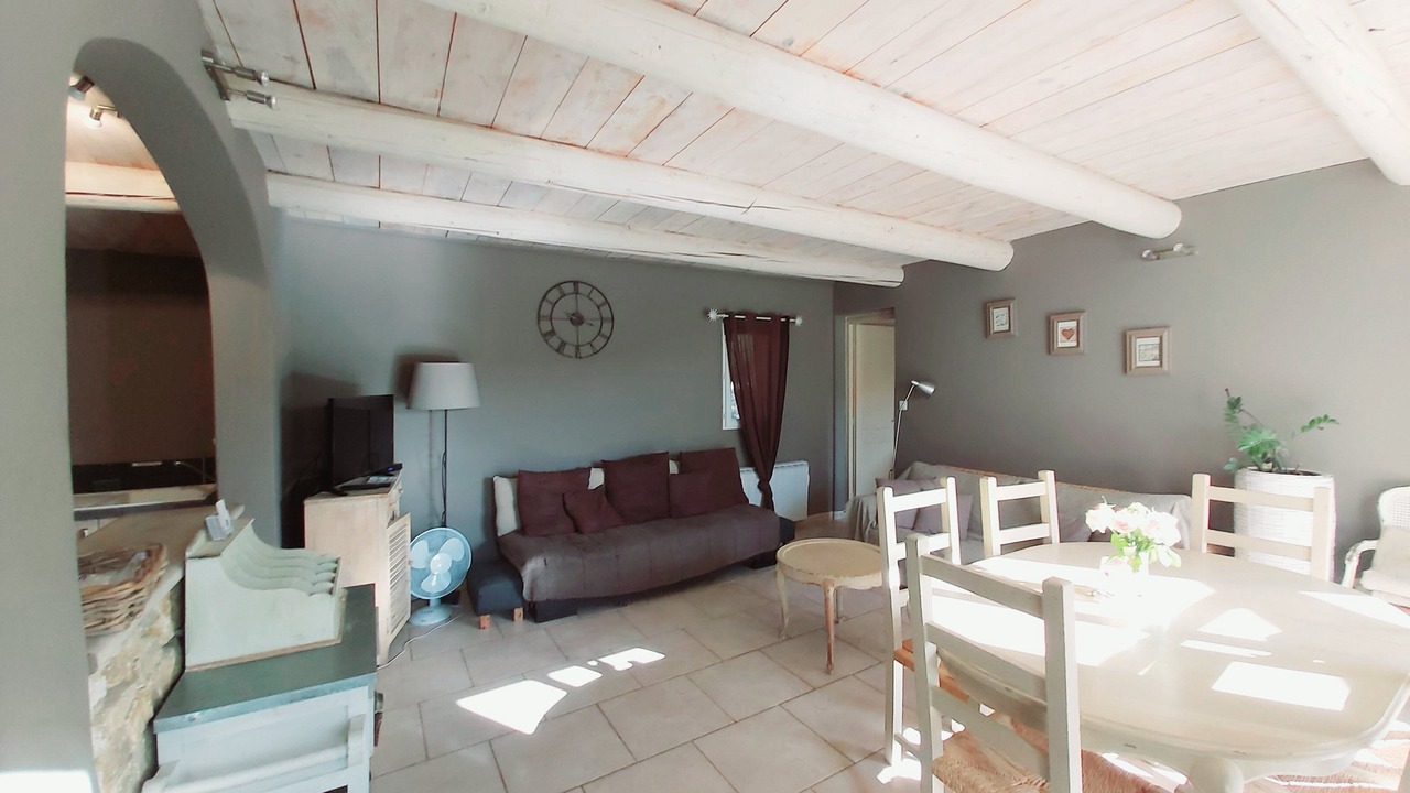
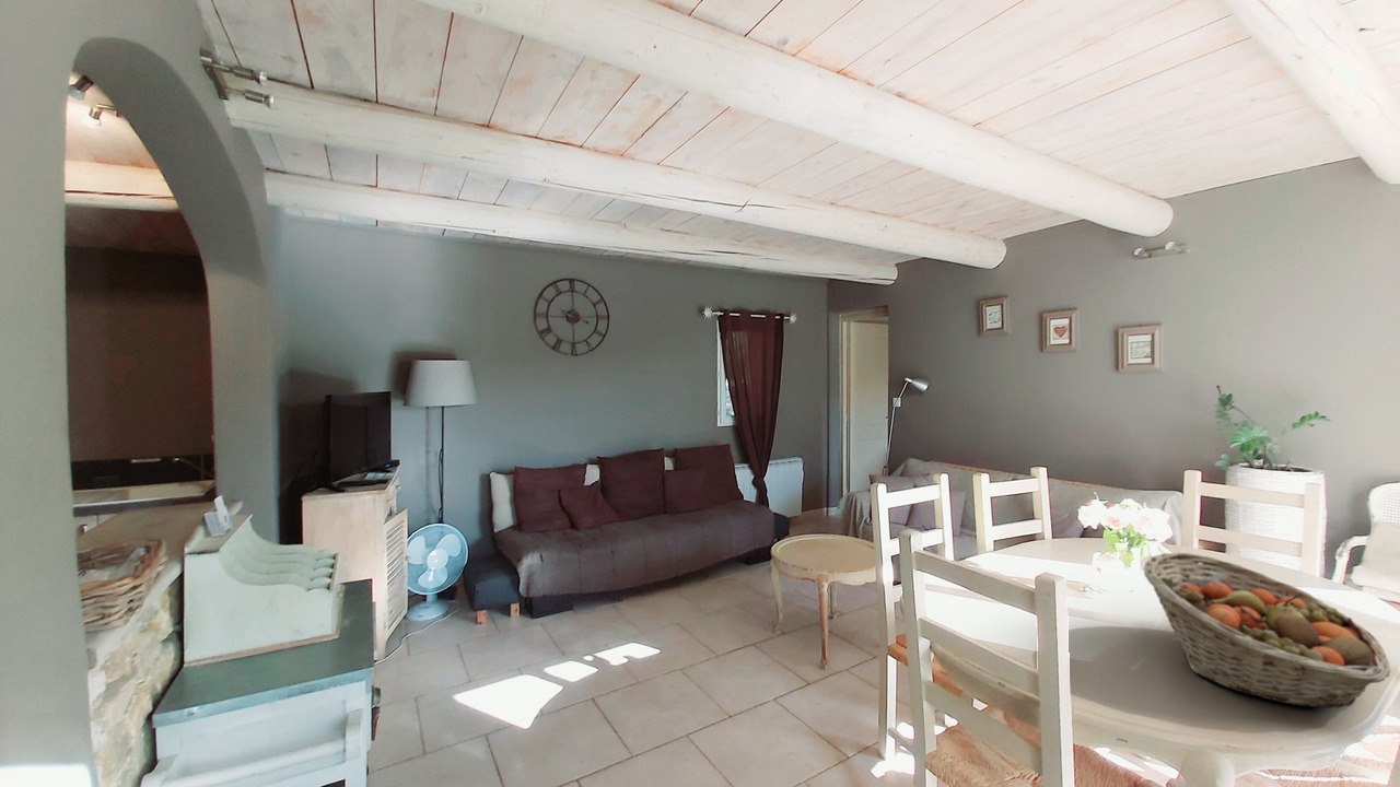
+ fruit basket (1255, 622)
